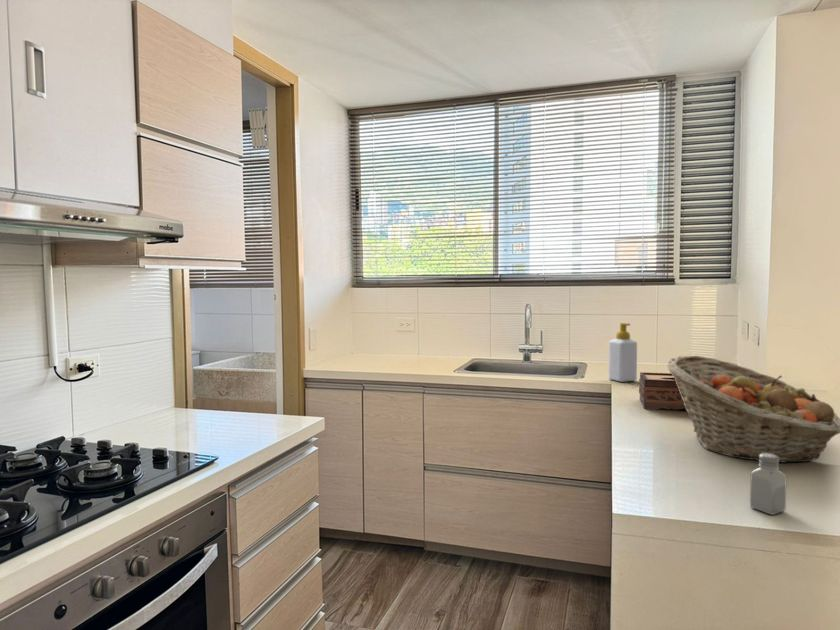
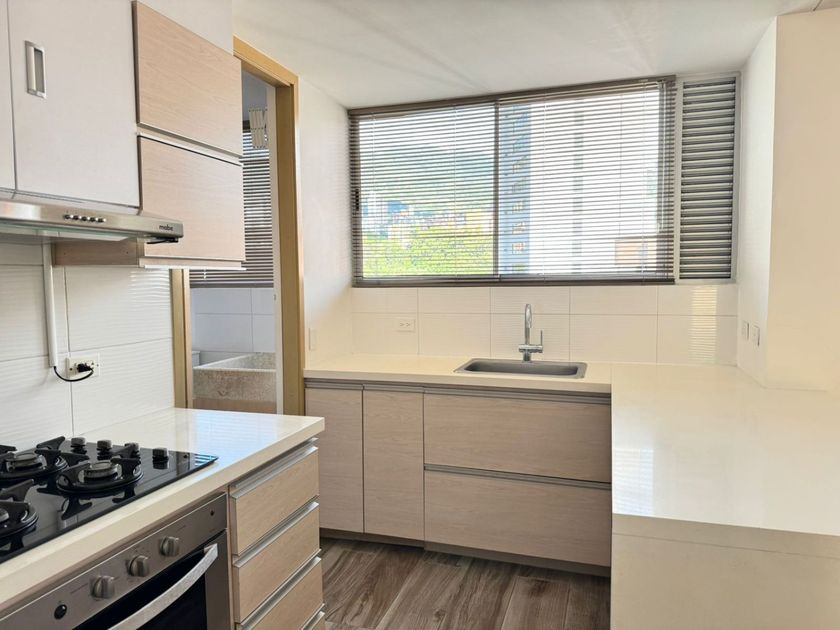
- tissue box (679, 391)
- fruit basket (749, 403)
- soap bottle (622, 351)
- saltshaker (768, 482)
